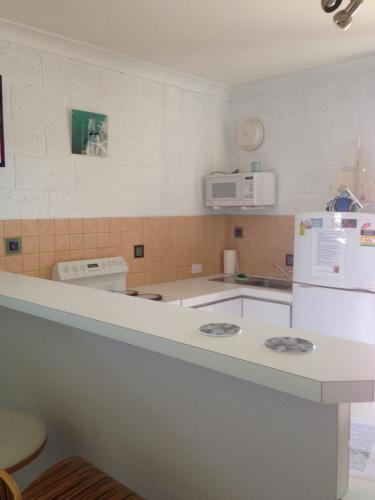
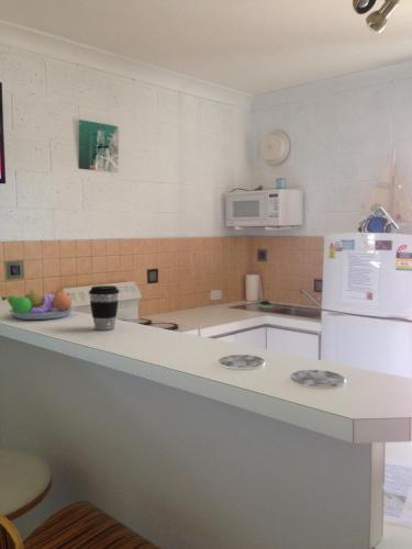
+ fruit bowl (40, 302)
+ coffee cup (104, 307)
